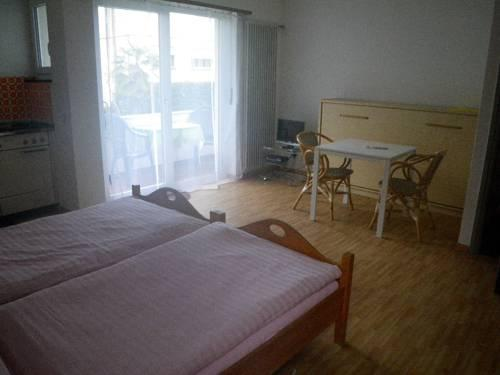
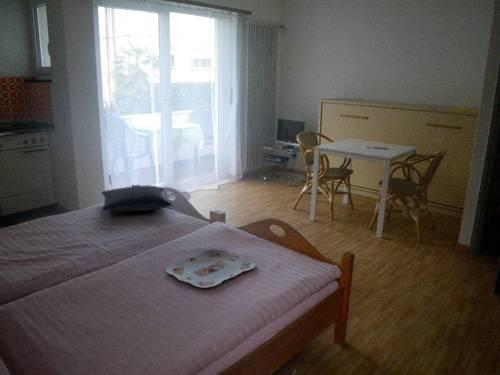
+ pillow (135, 198)
+ serving tray (211, 267)
